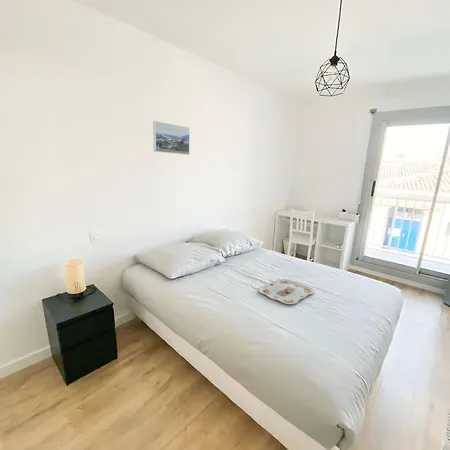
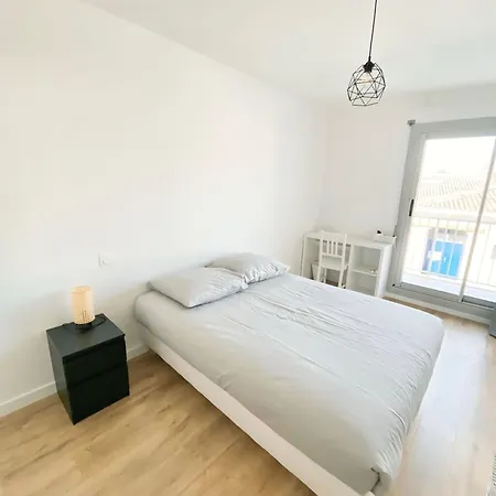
- serving tray (286, 290)
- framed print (172, 139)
